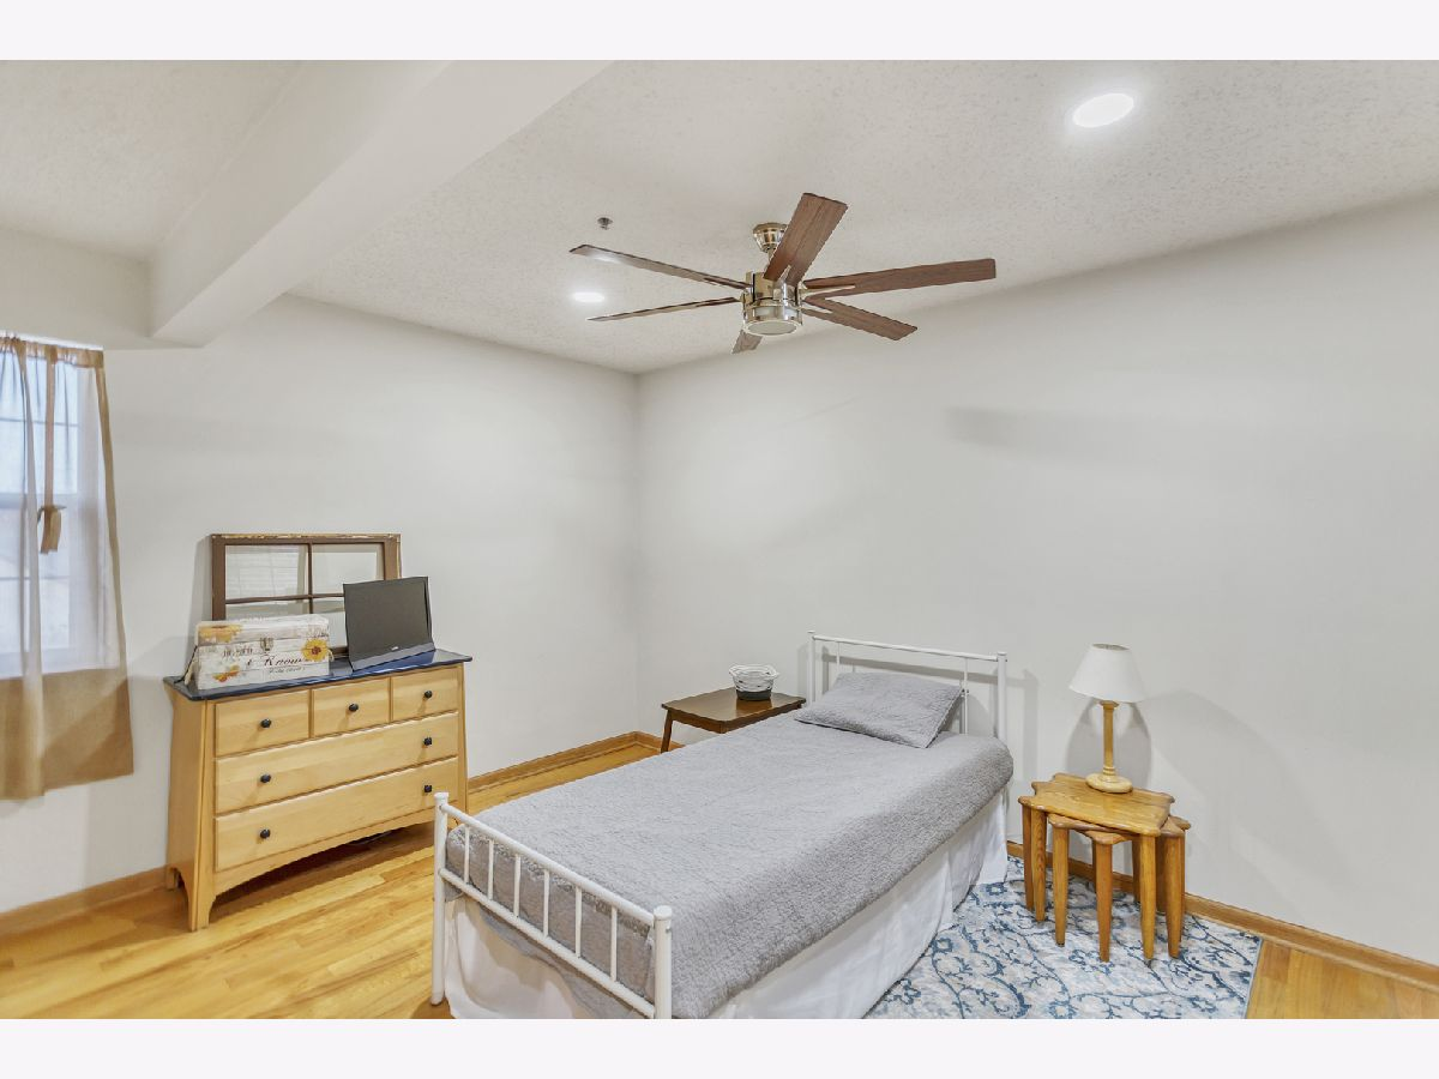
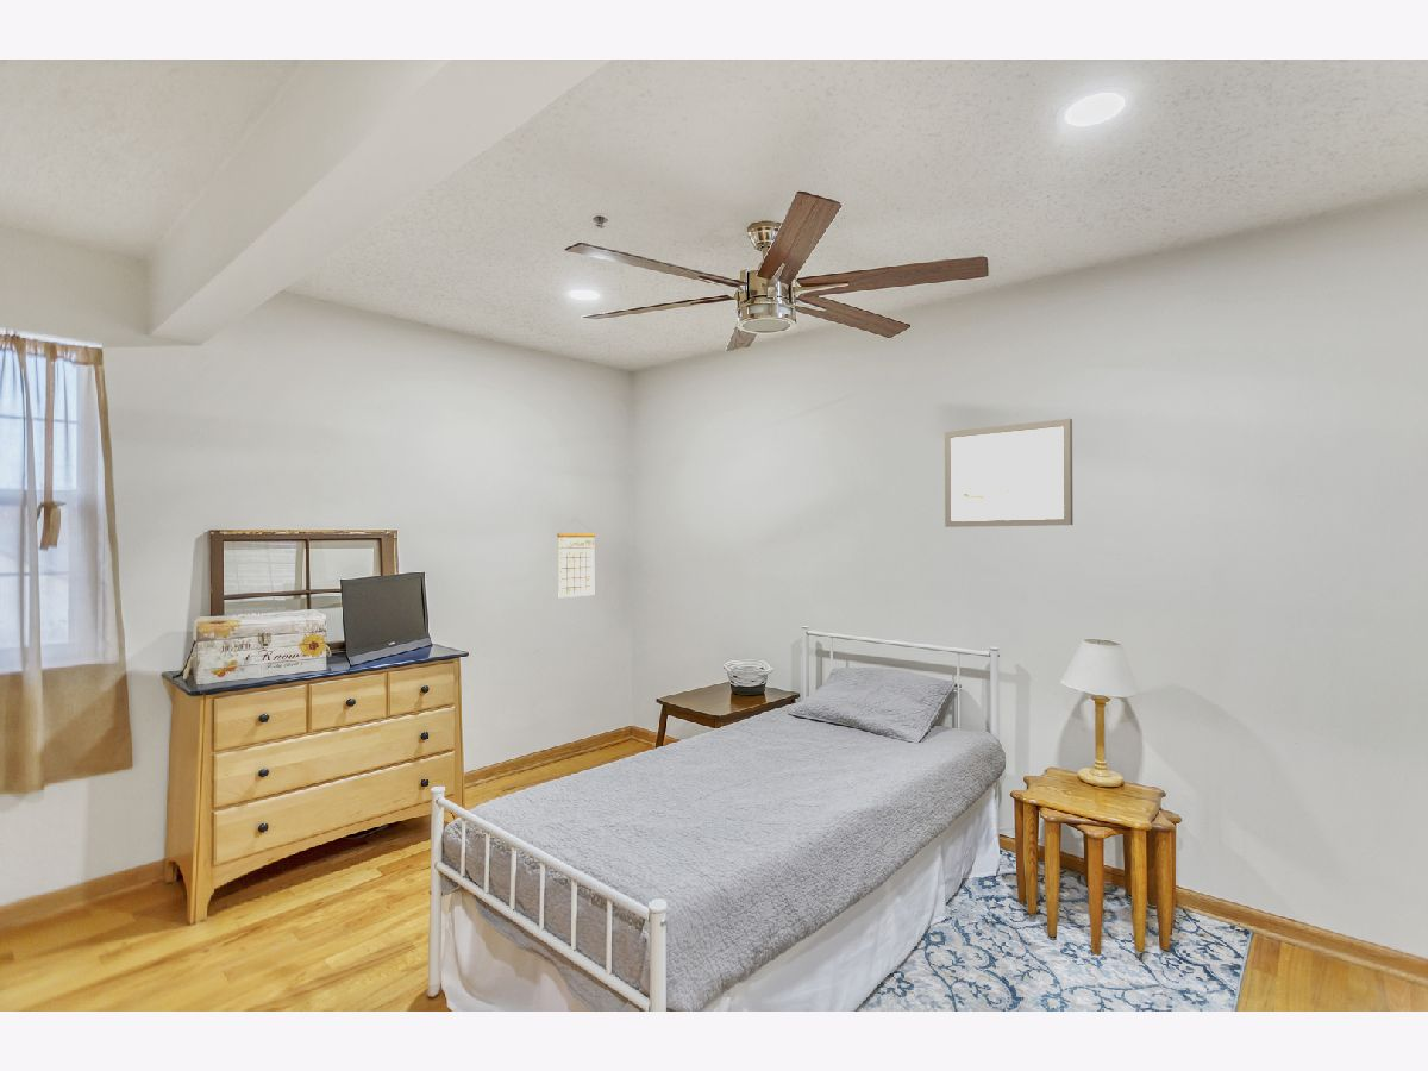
+ wall art (1004, 475)
+ calendar (576, 557)
